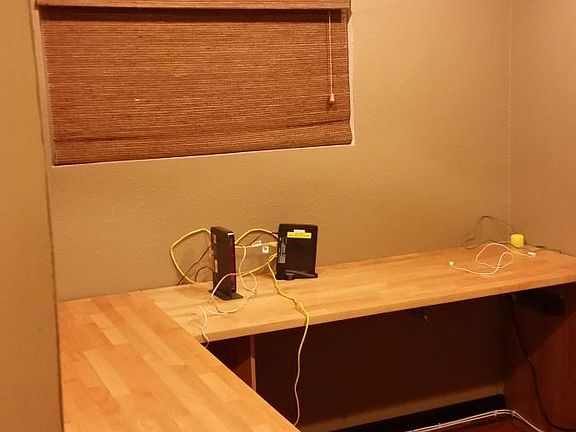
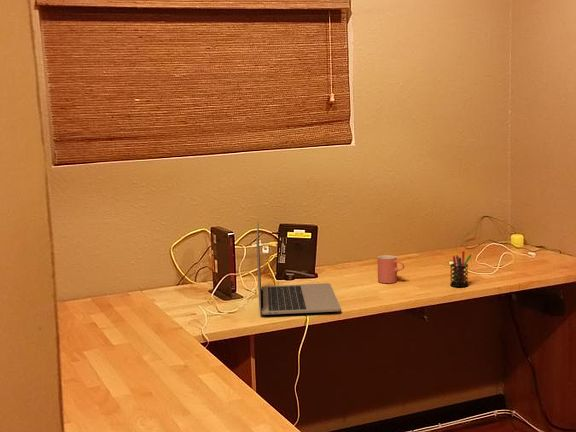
+ cup (391, 269)
+ laptop (302, 284)
+ pen holder (461, 267)
